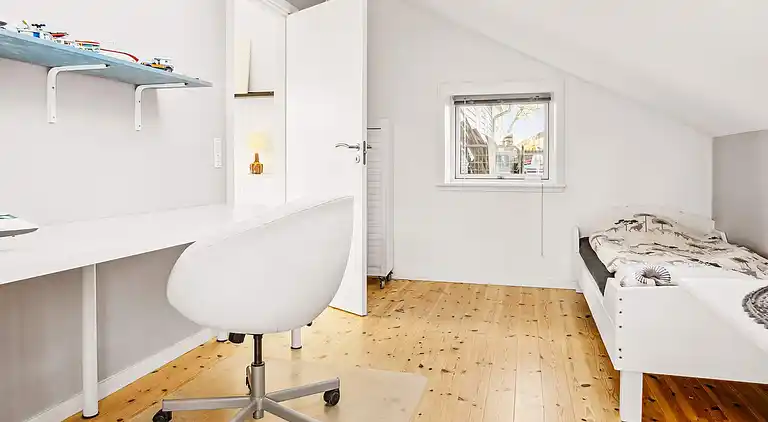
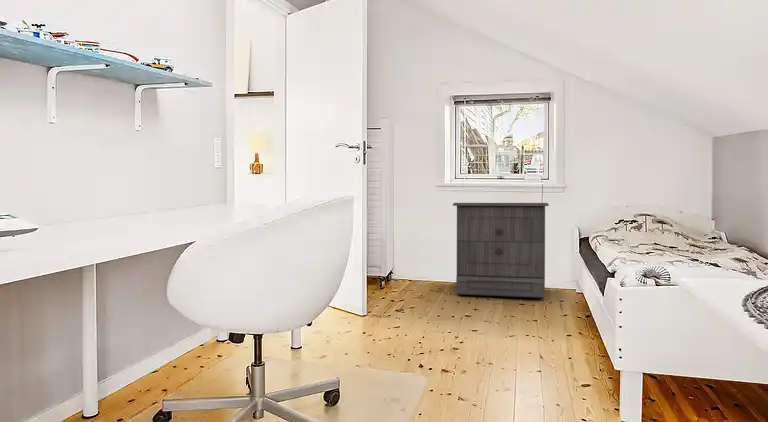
+ nightstand (502, 247)
